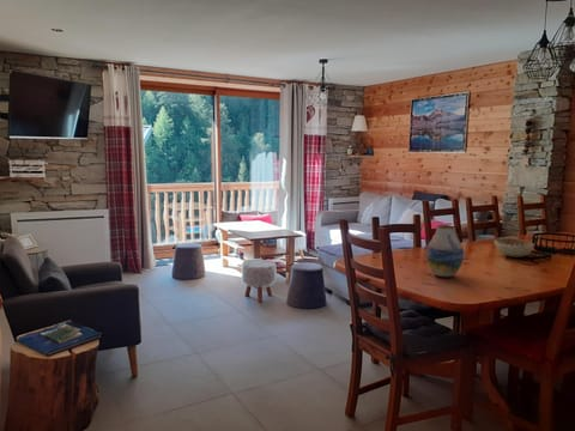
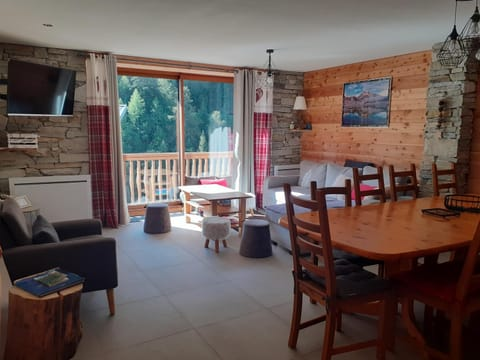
- decorative bowl (513, 248)
- vase (444, 250)
